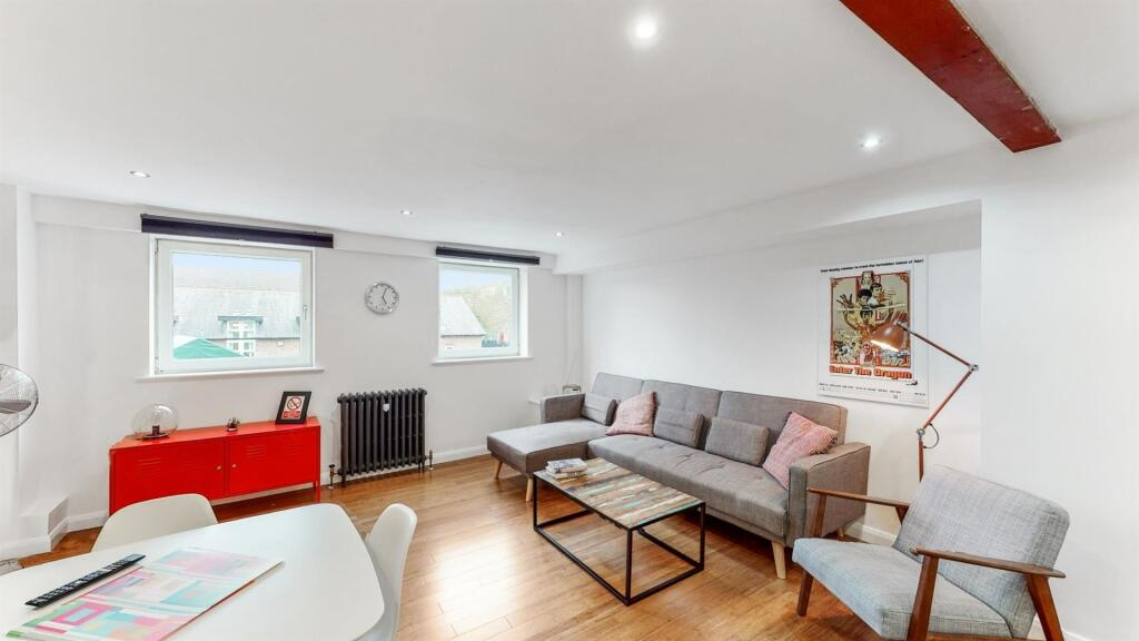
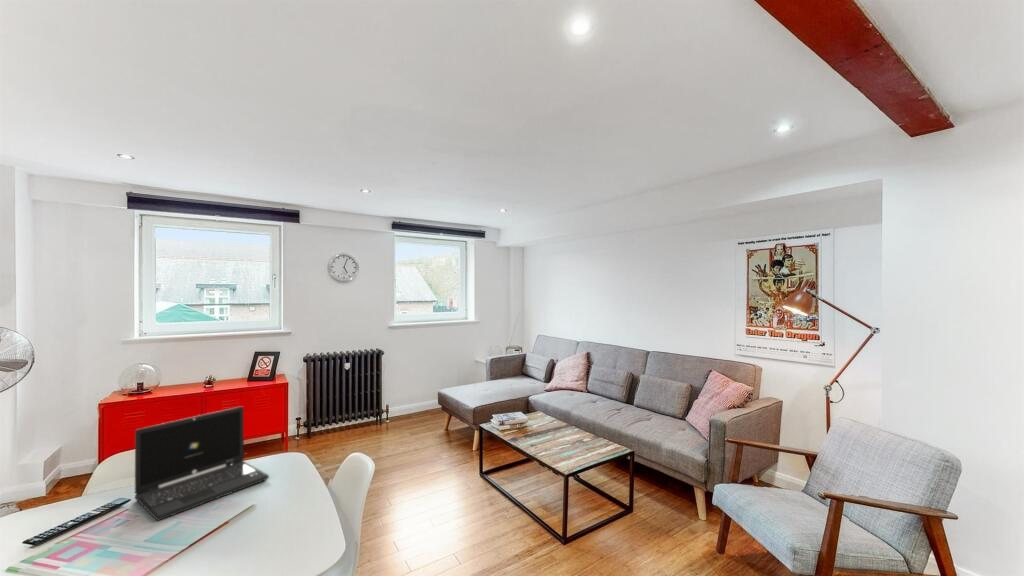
+ laptop (205, 455)
